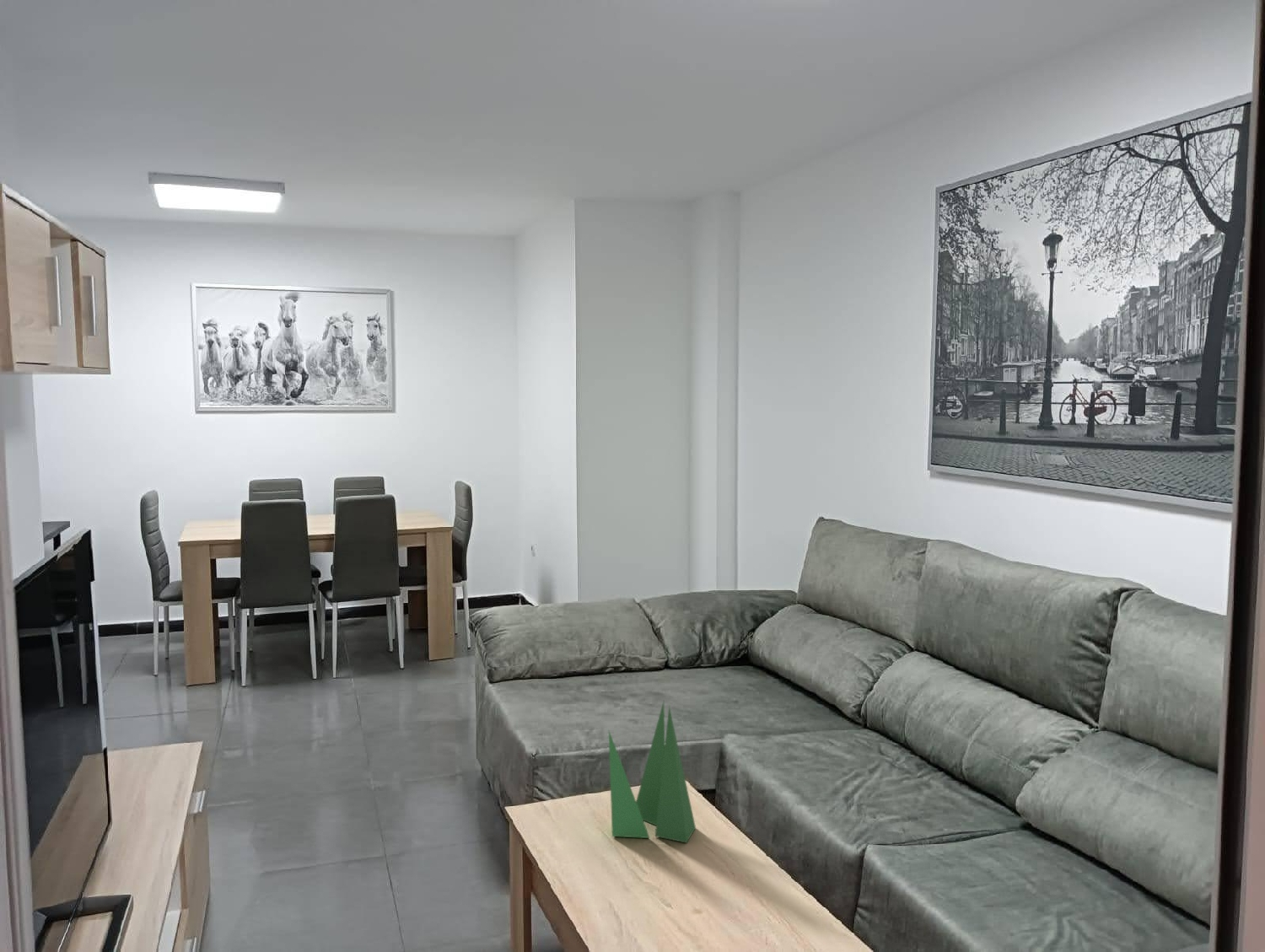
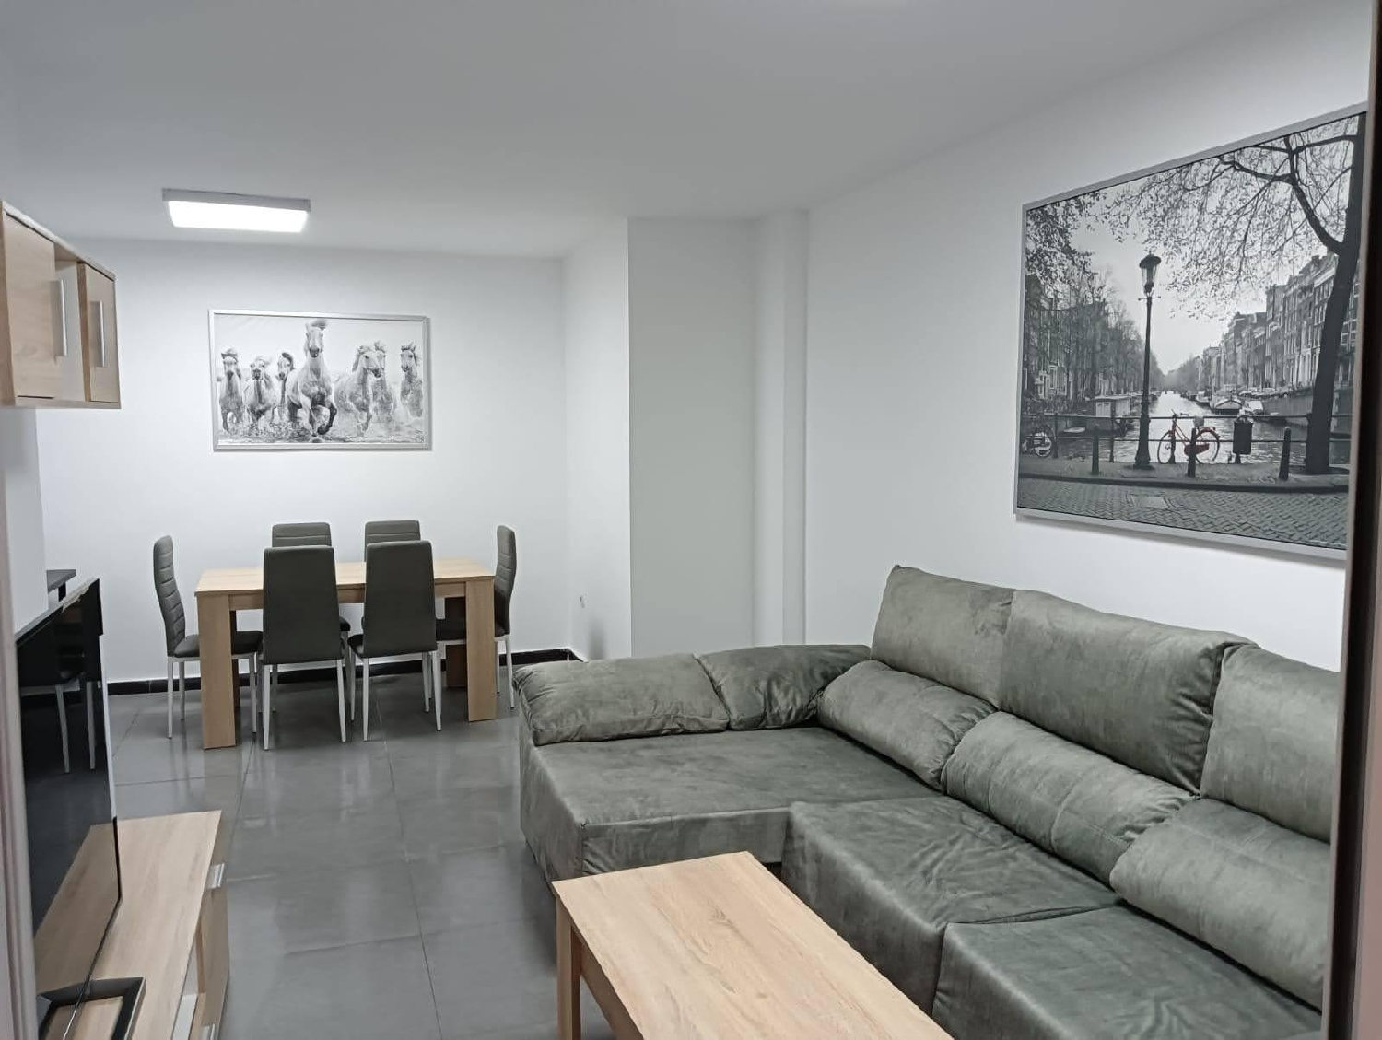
- plant (652, 762)
